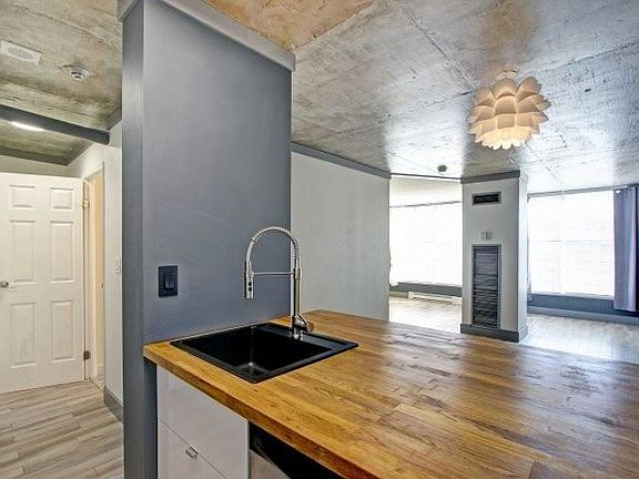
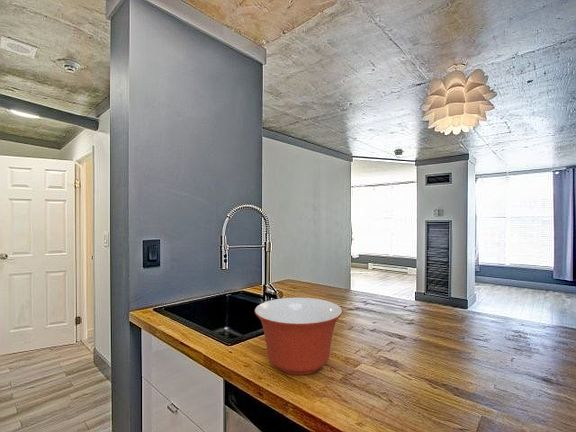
+ mixing bowl (298, 336)
